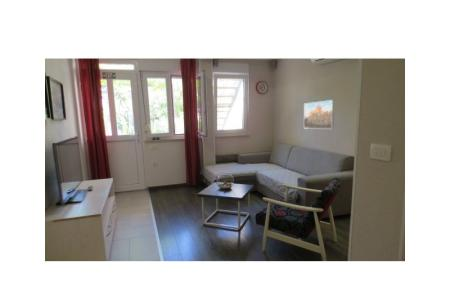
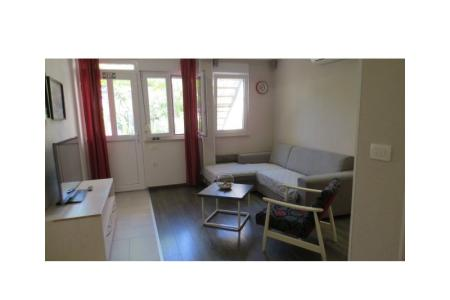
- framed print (317, 115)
